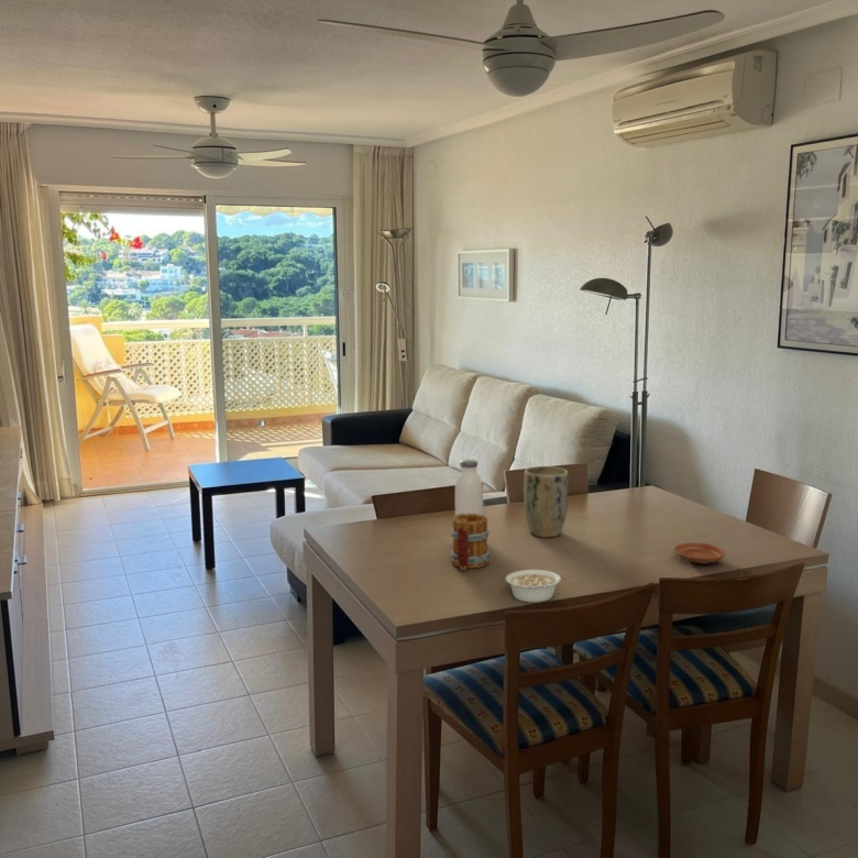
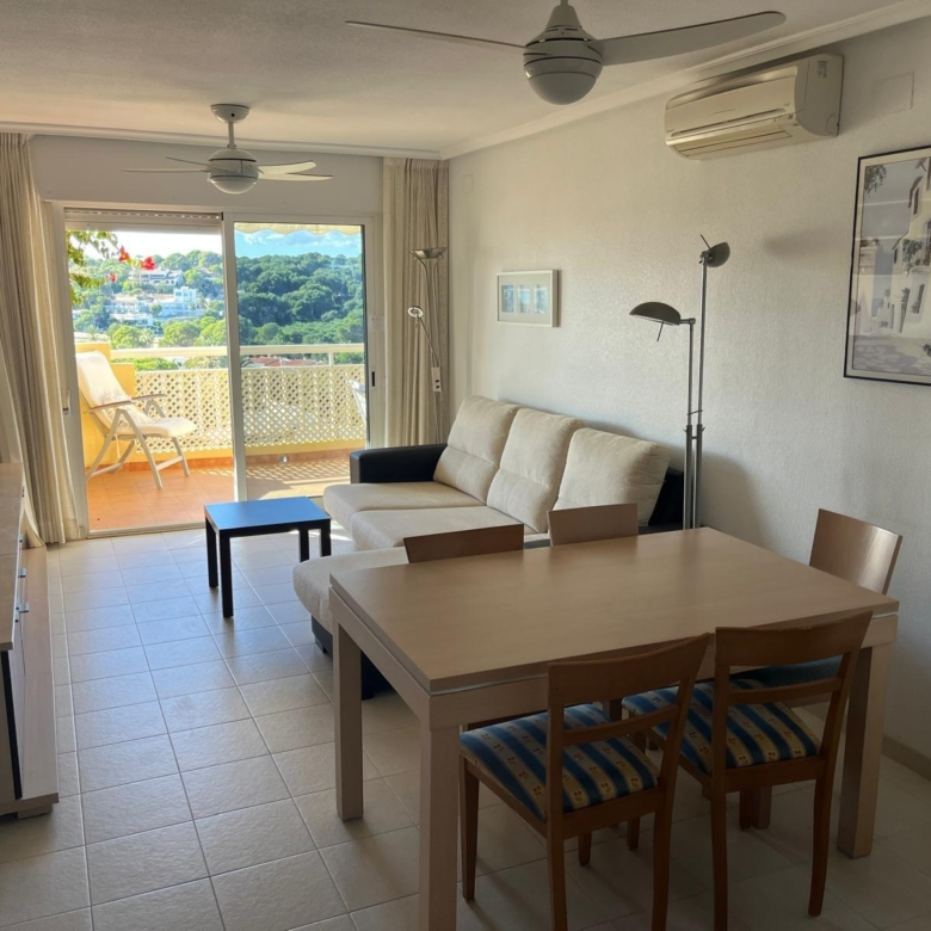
- water bottle (469, 501)
- plant pot (544, 502)
- plate (698, 554)
- legume (535, 584)
- mug (468, 539)
